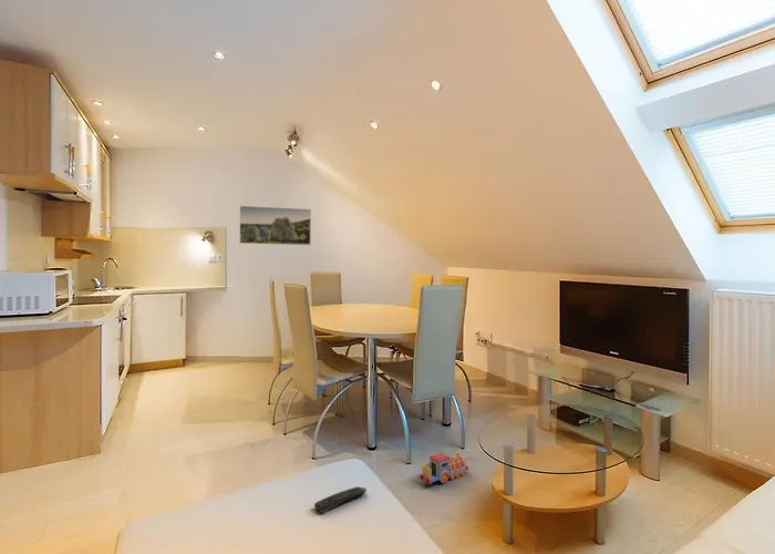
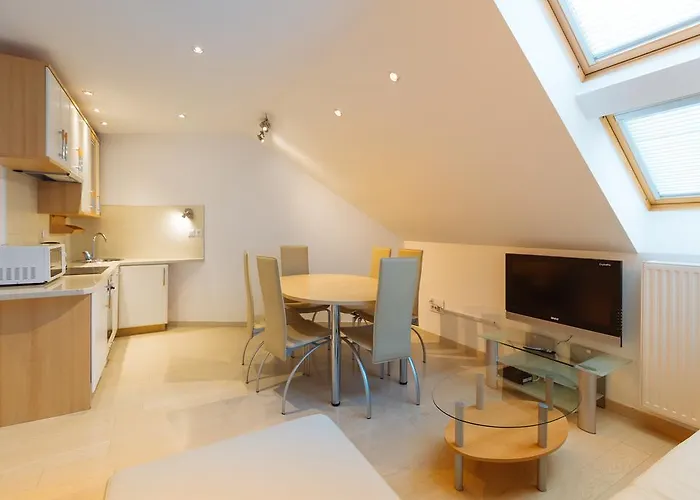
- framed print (276, 225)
- remote control (342, 496)
- toy train (444, 465)
